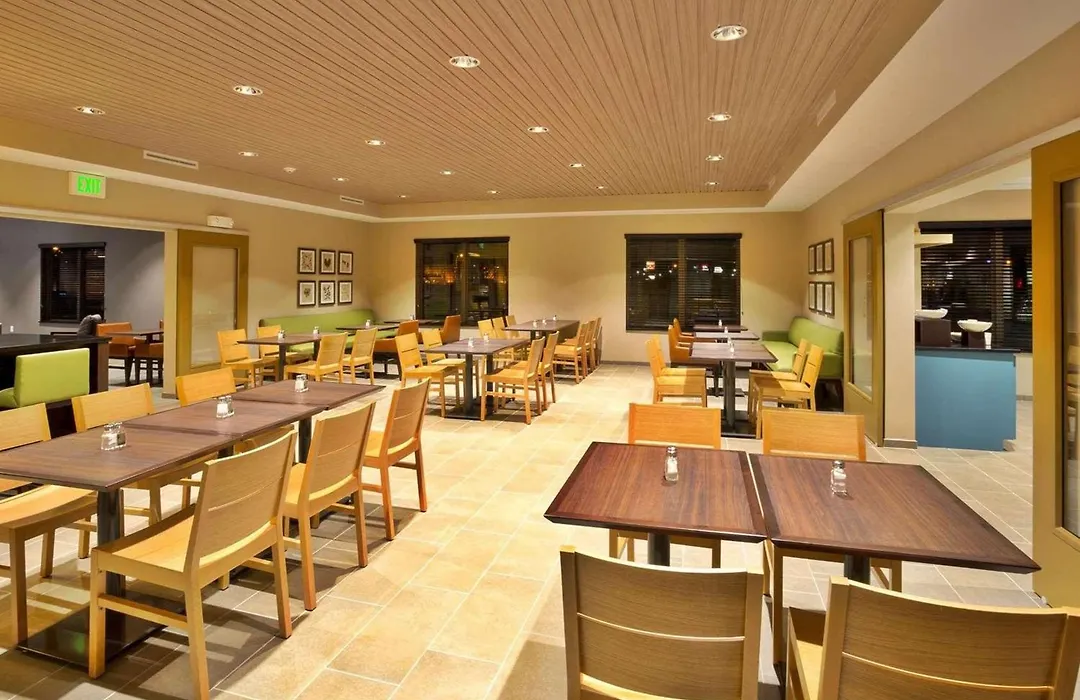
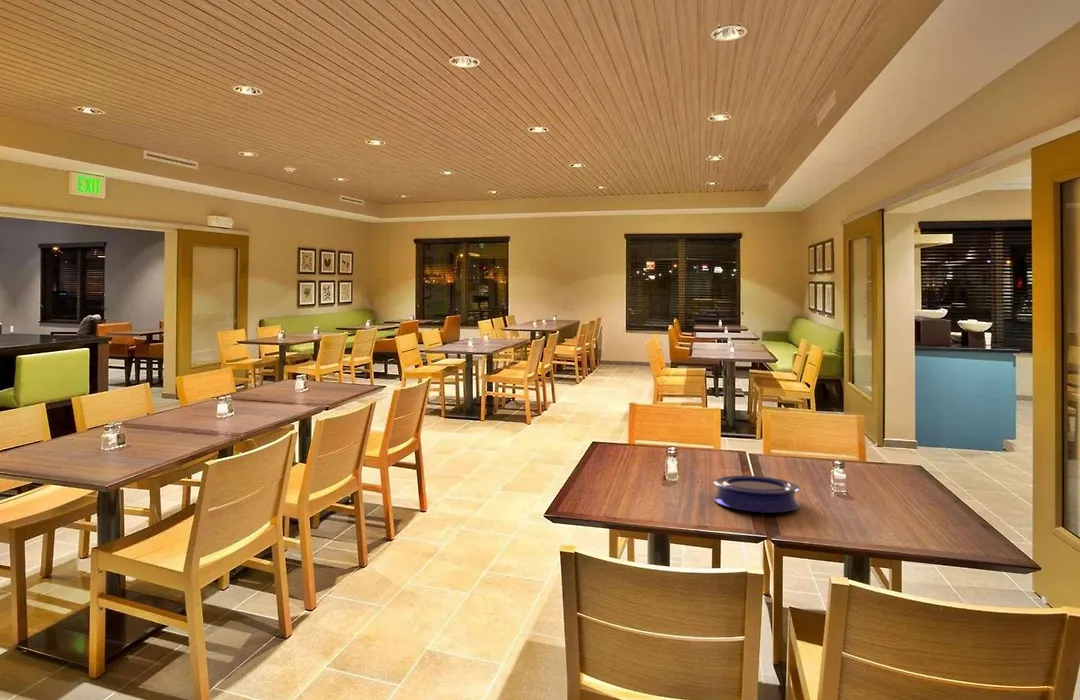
+ plate (755, 492)
